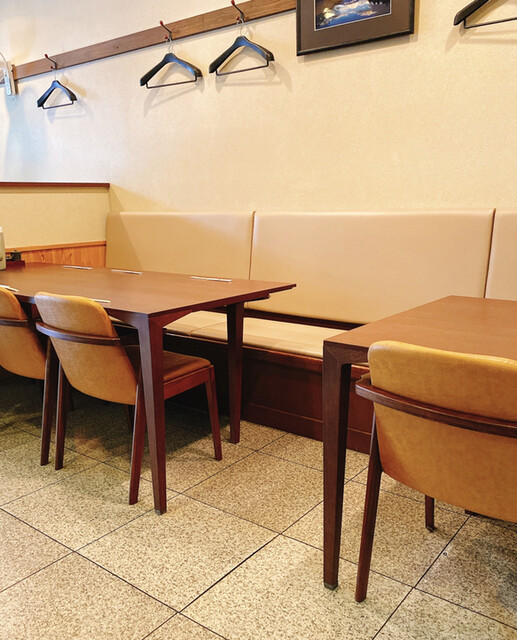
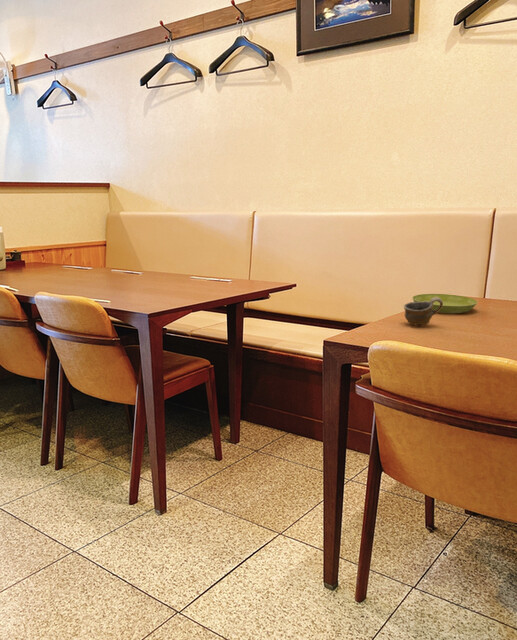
+ cup (420, 311)
+ saucer (443, 303)
